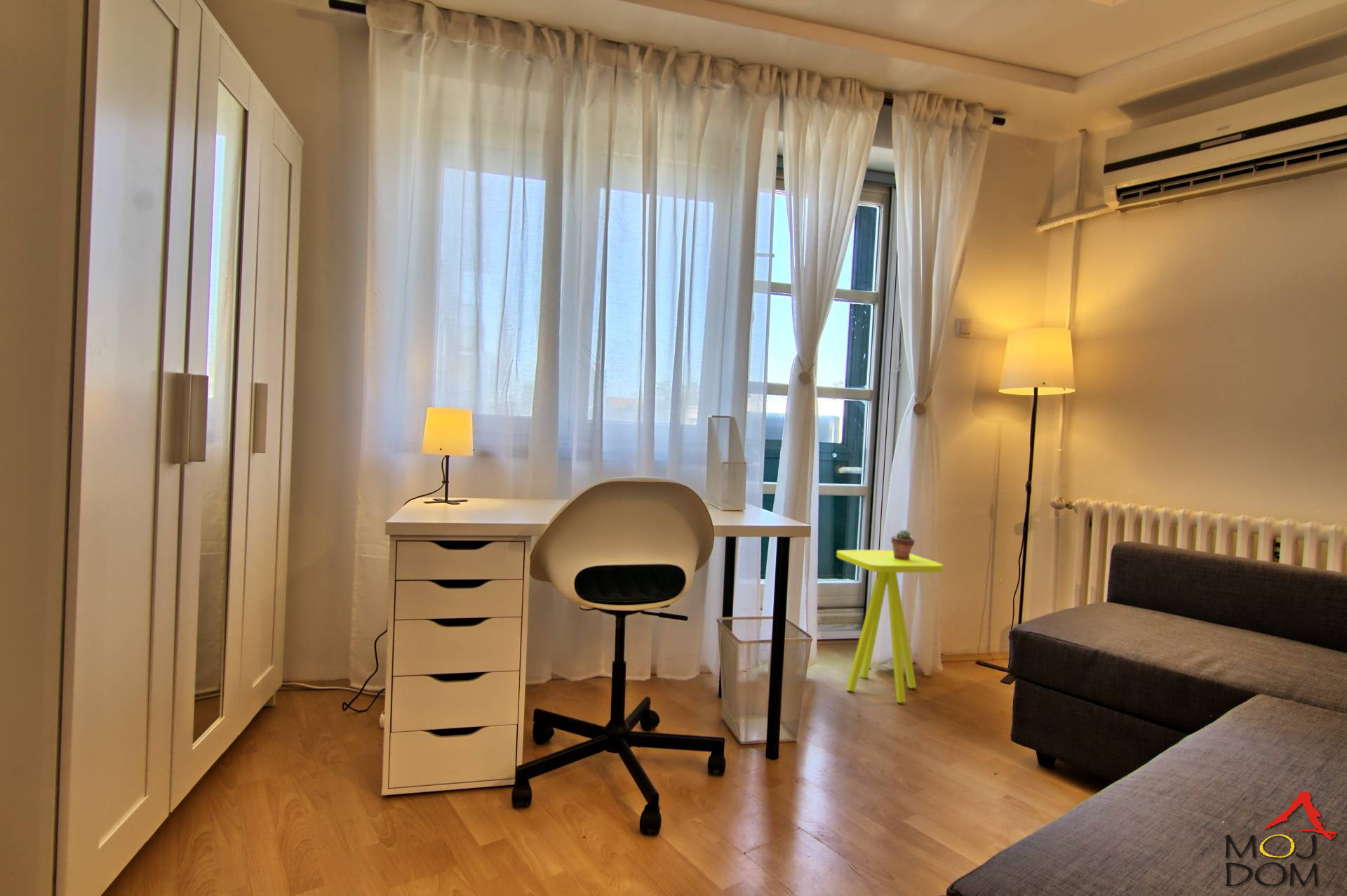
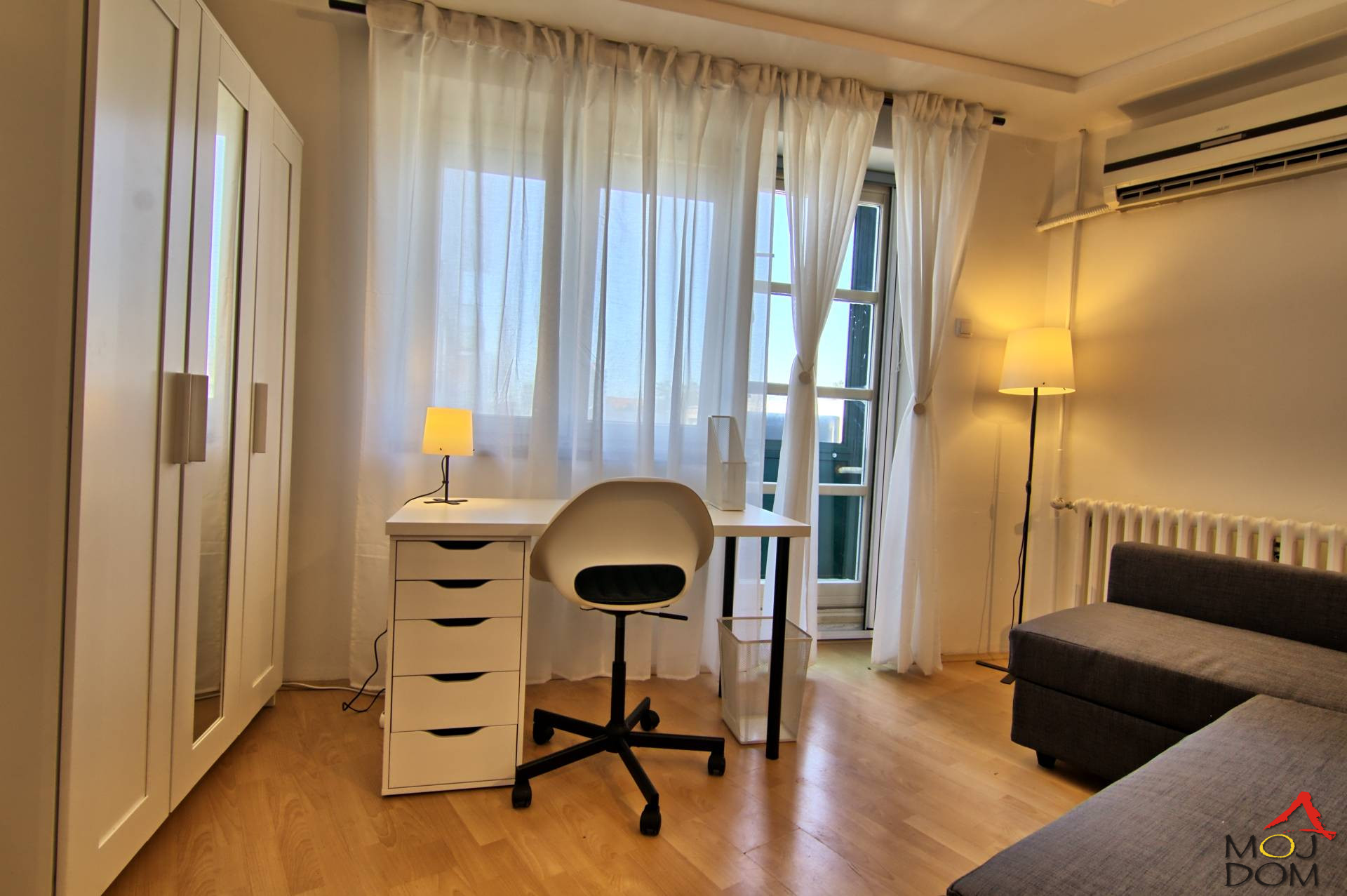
- side table (878, 623)
- potted succulent (902, 543)
